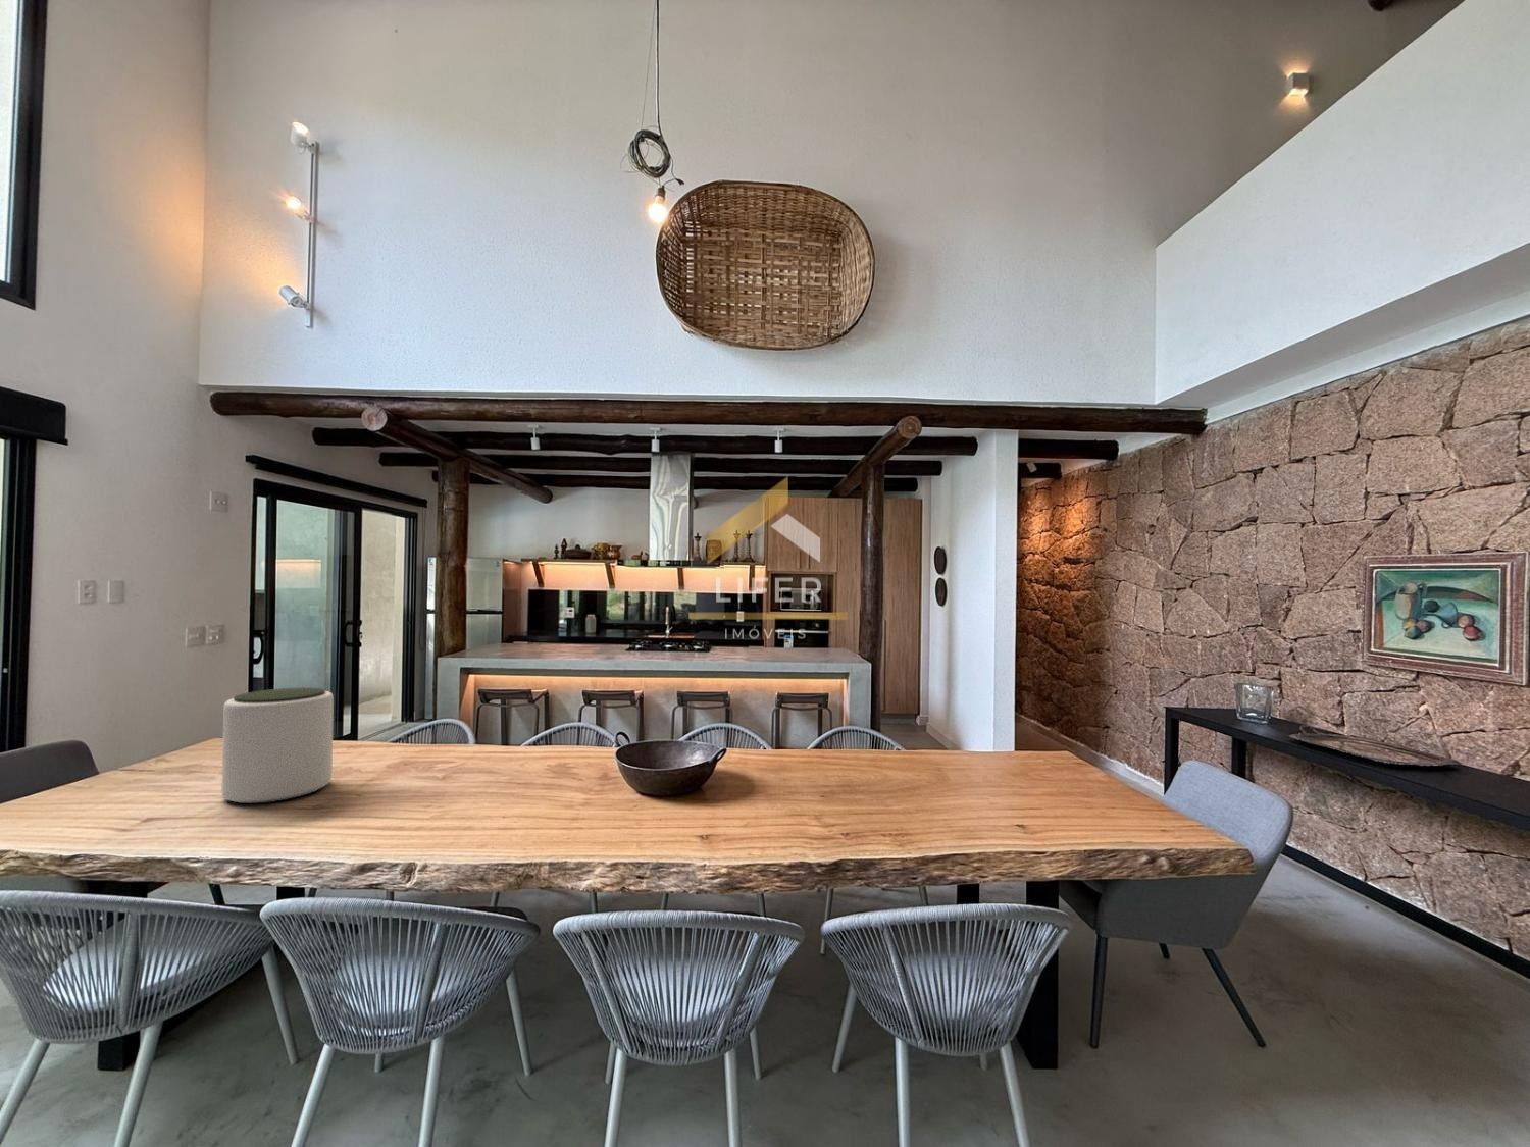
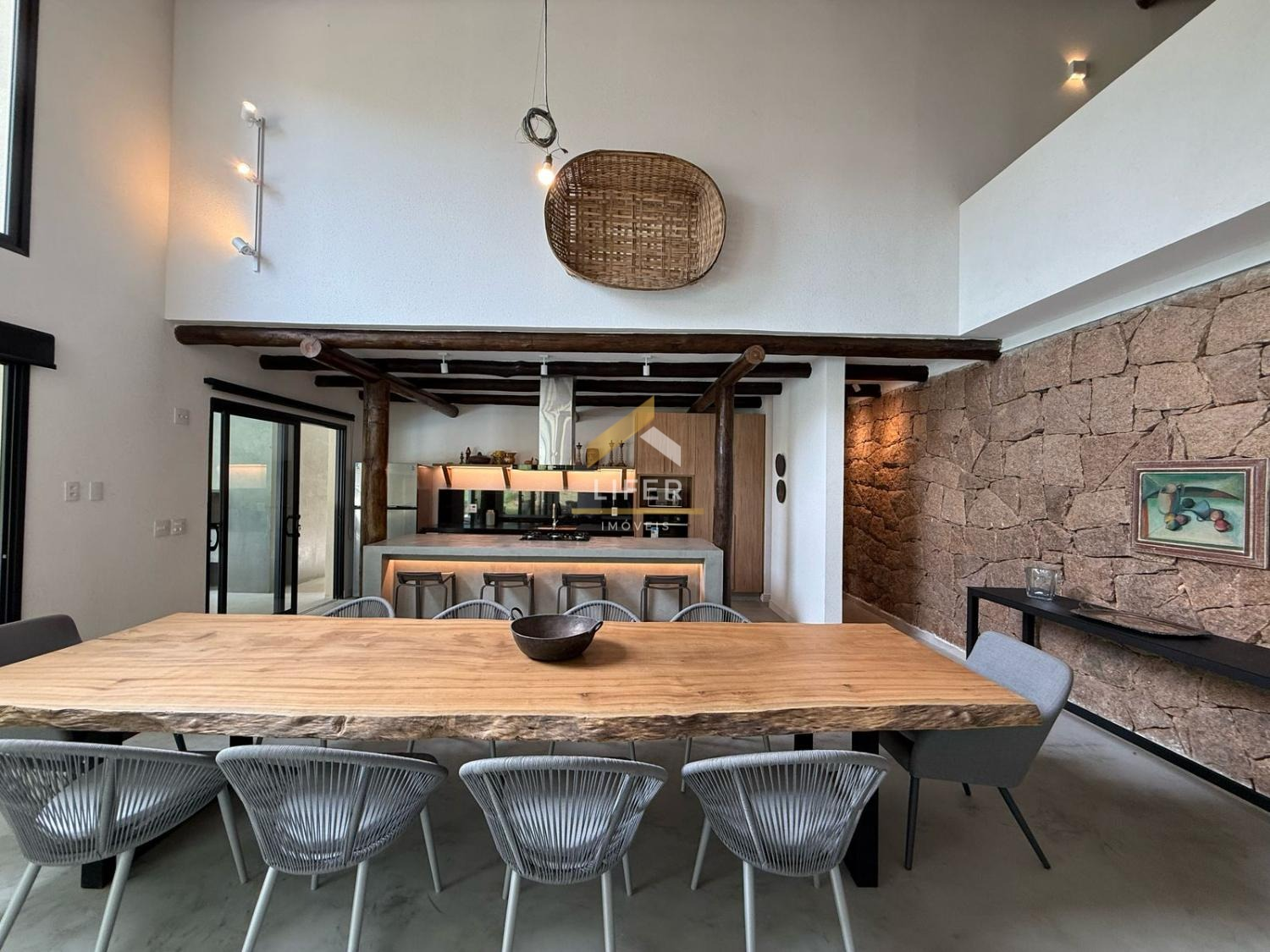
- plant pot (279, 742)
